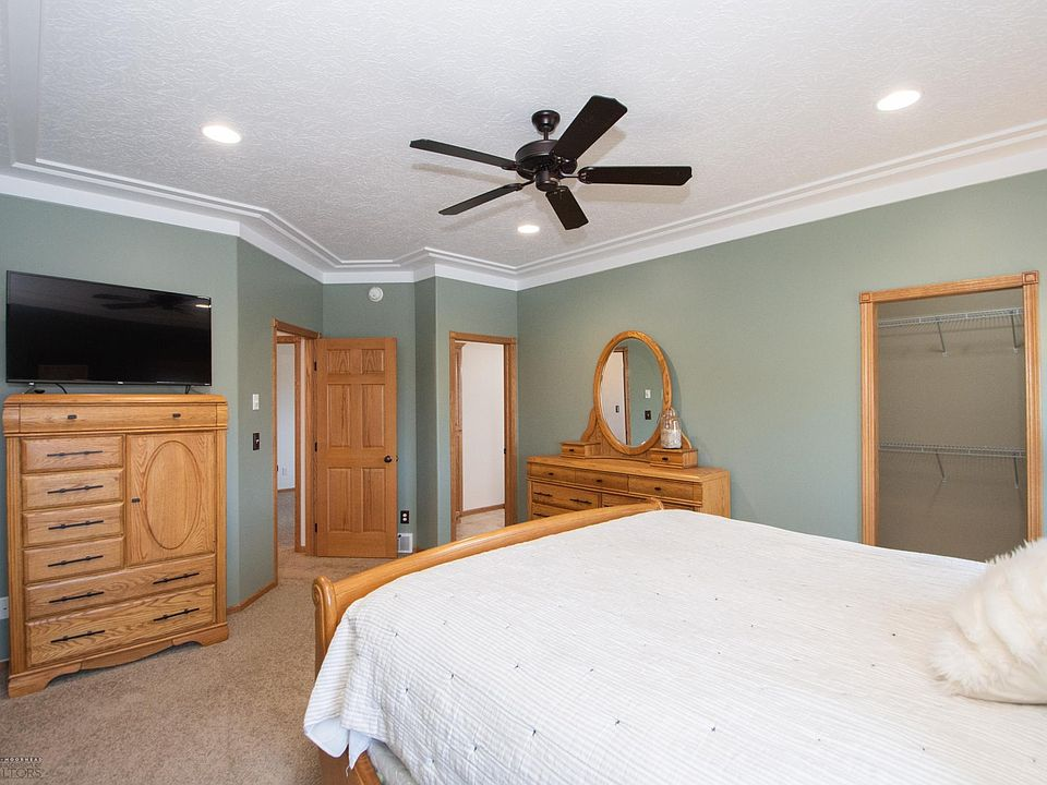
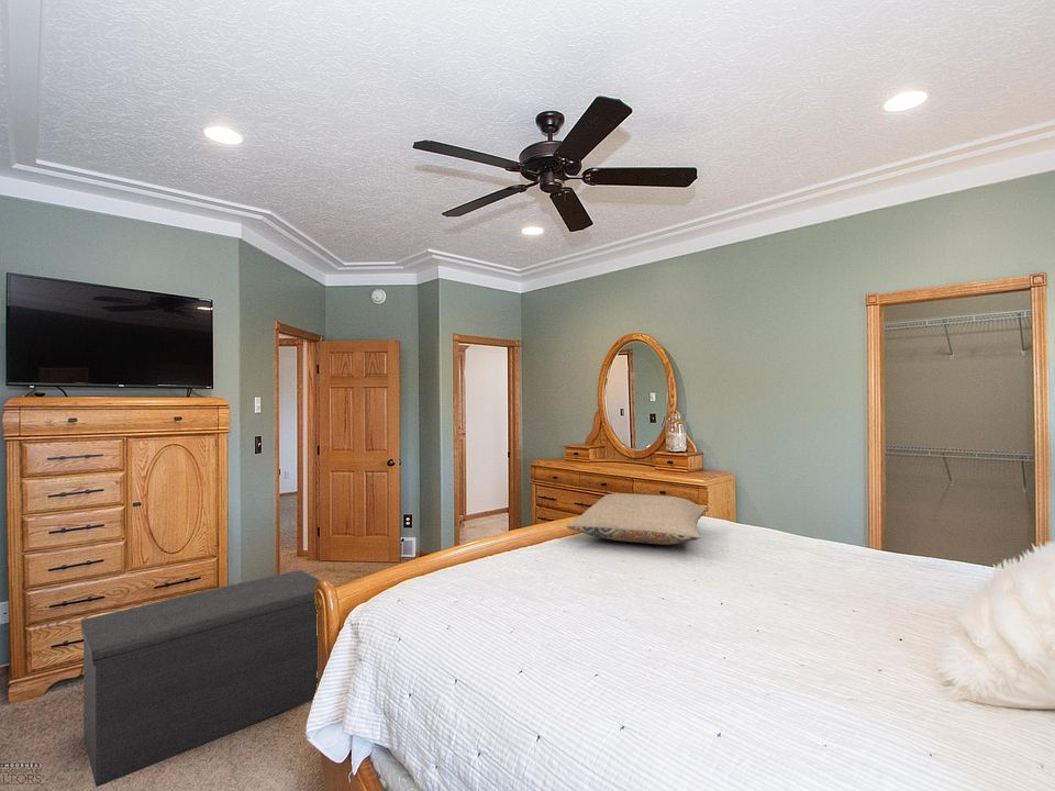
+ bench (216, 657)
+ pillow (641, 516)
